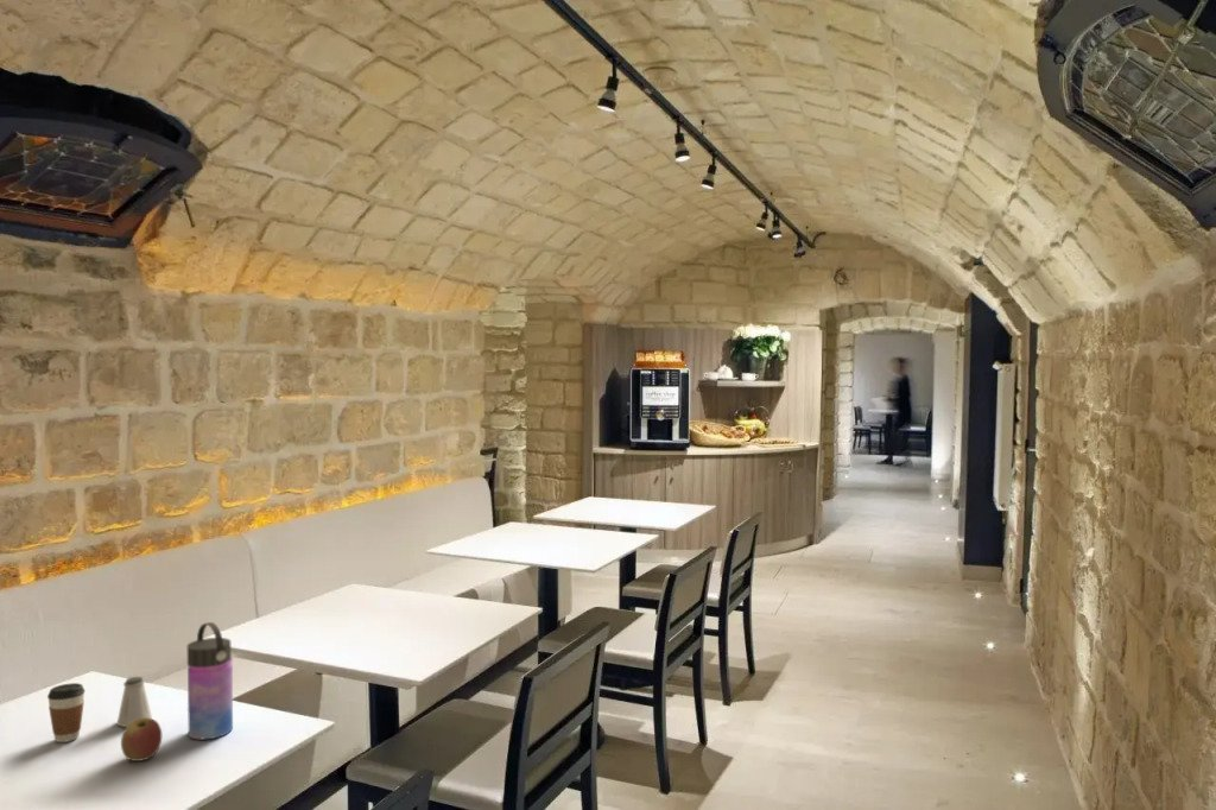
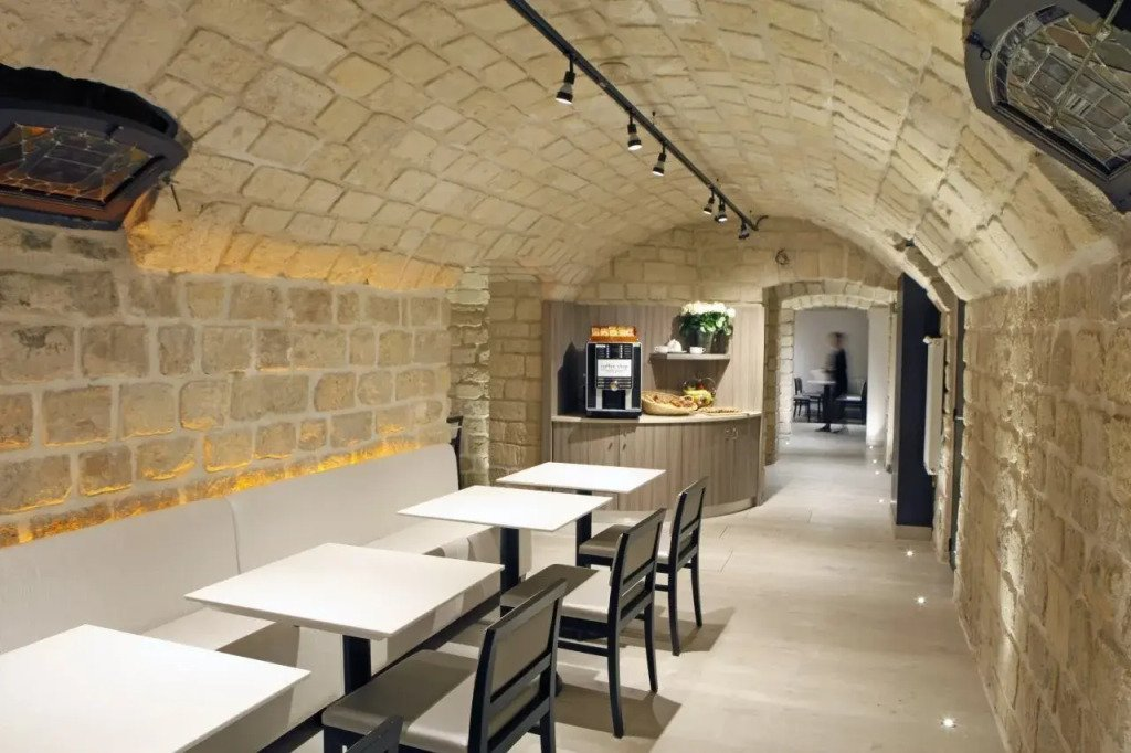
- coffee cup (66, 711)
- saltshaker (134, 700)
- apple (141, 739)
- water bottle (210, 677)
